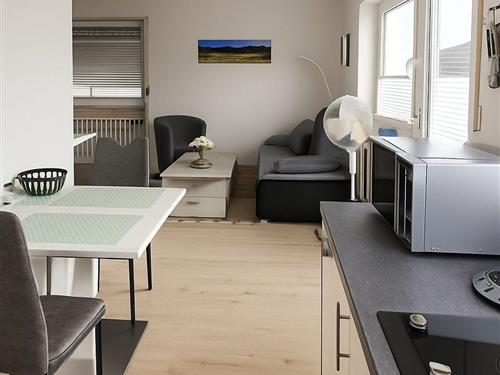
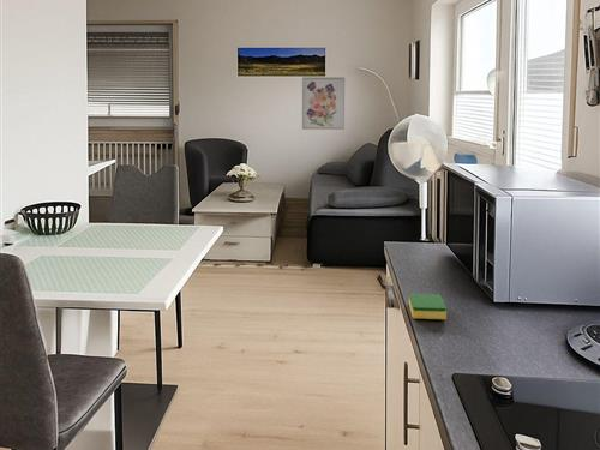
+ dish sponge (426, 305)
+ wall art (323, 103)
